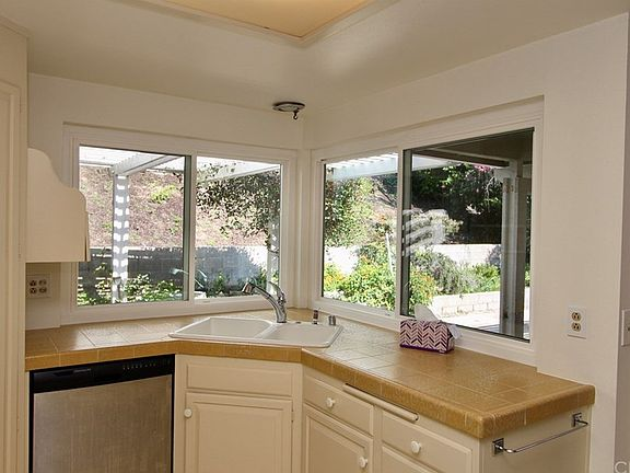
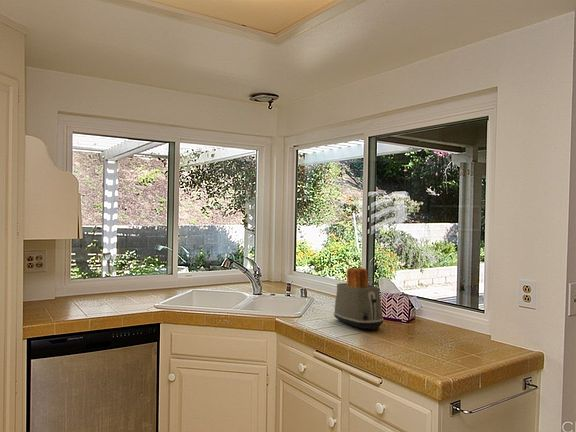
+ toaster (358, 296)
